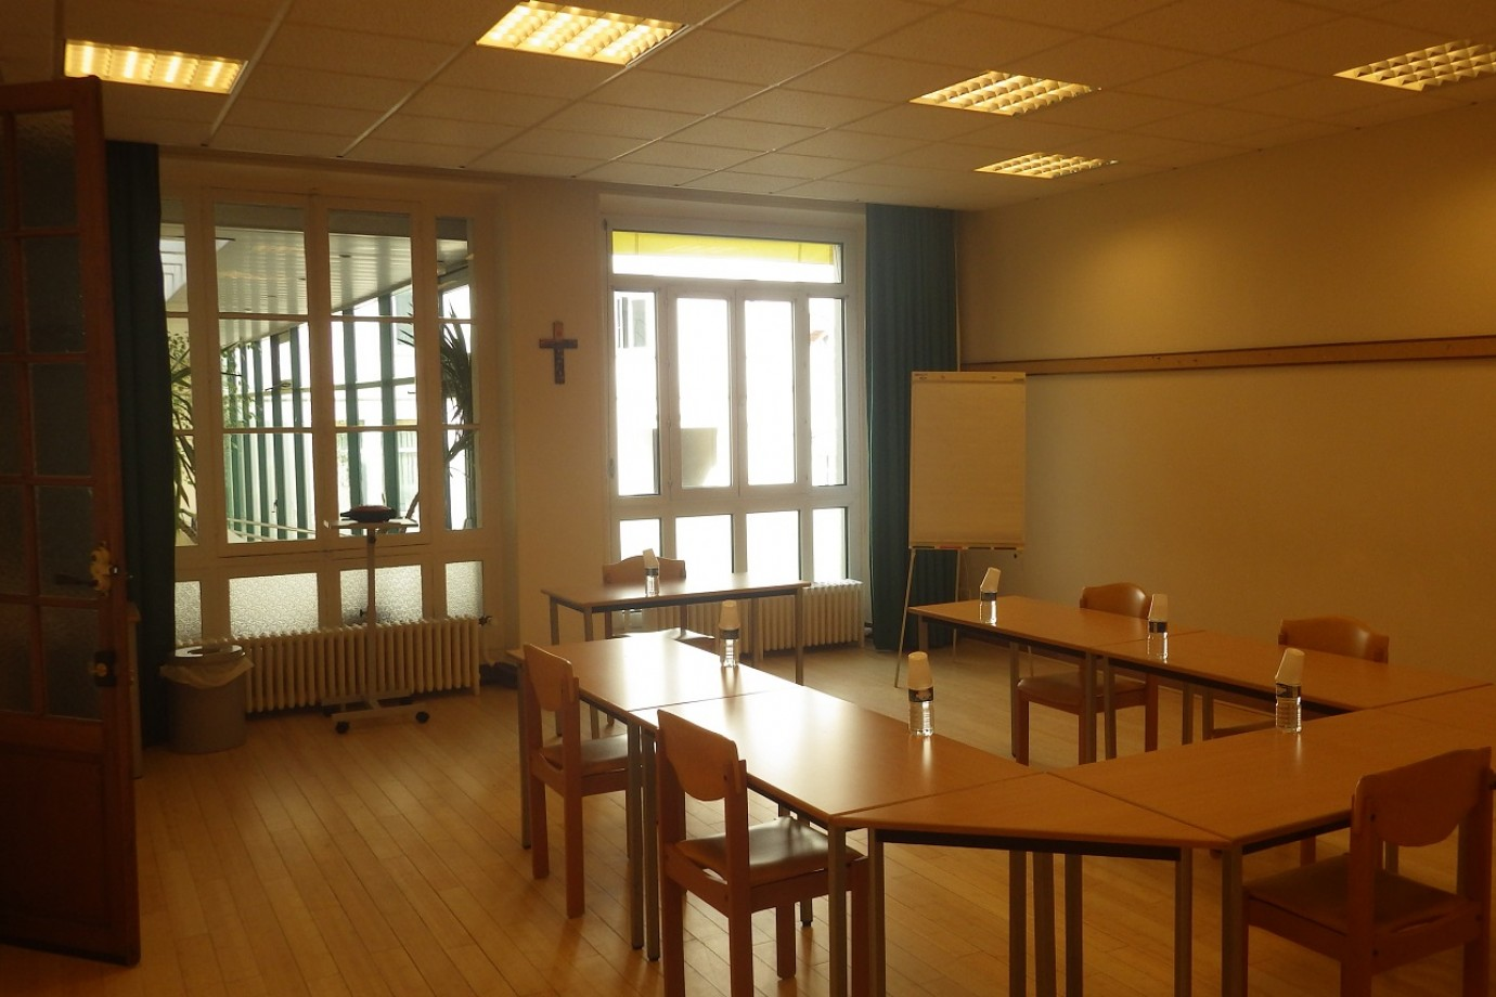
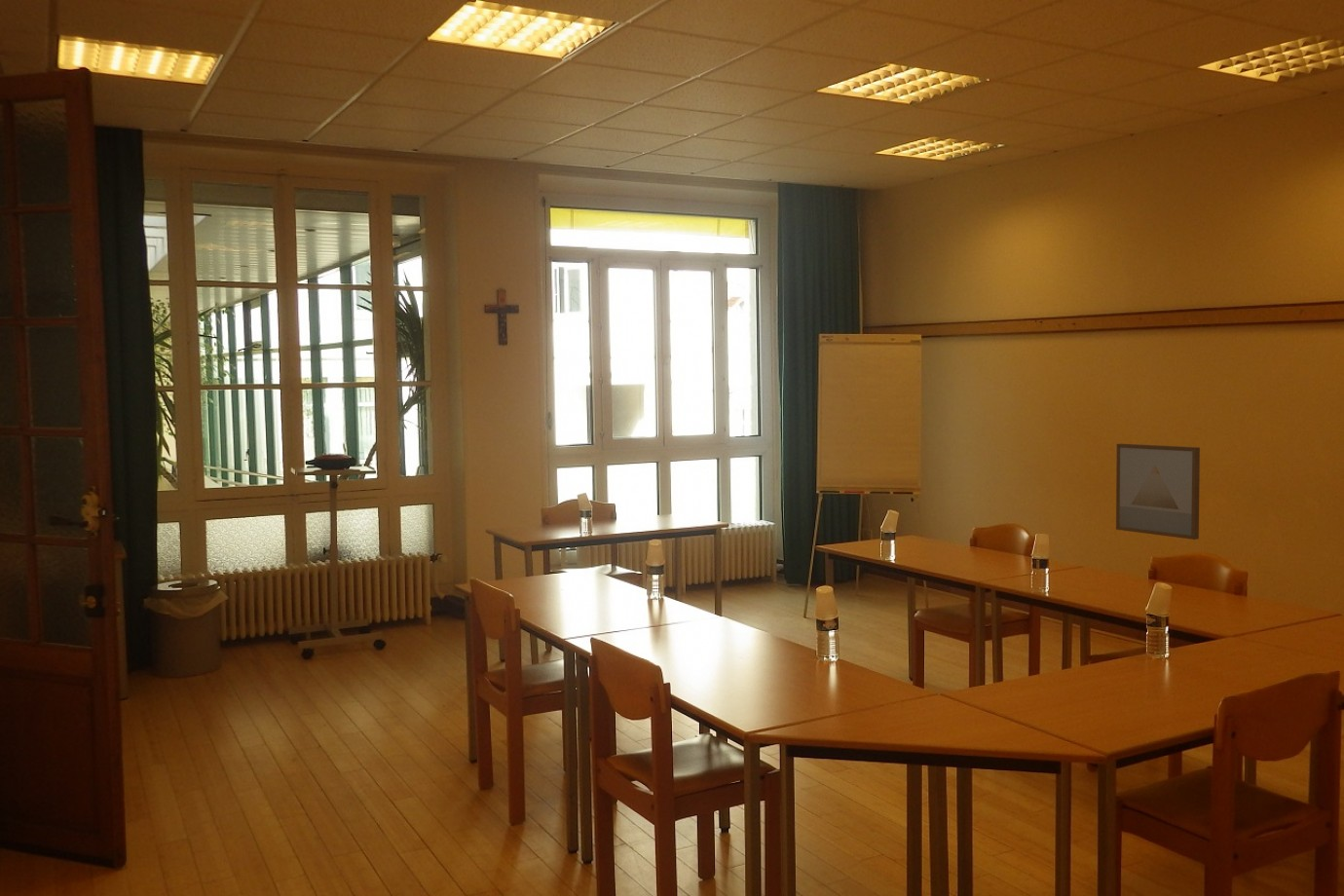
+ wall art (1156, 490)
